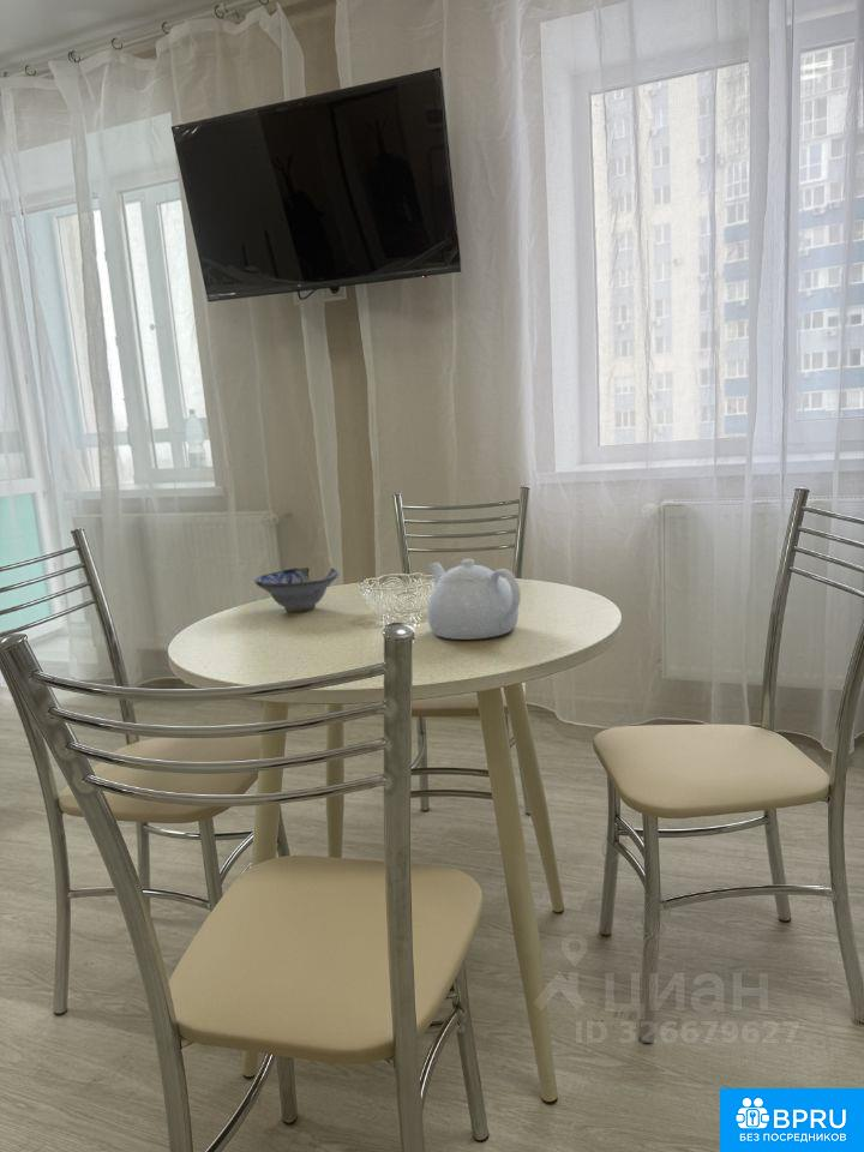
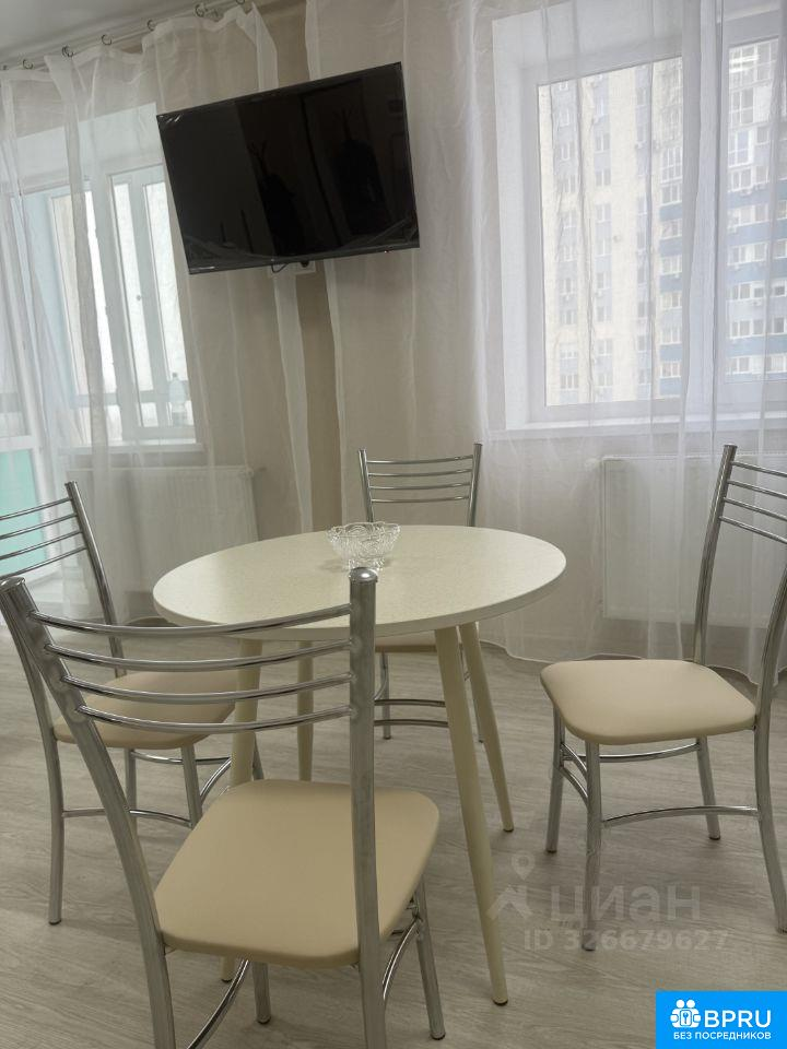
- teapot (472, 595)
- ceramic bowl (298, 590)
